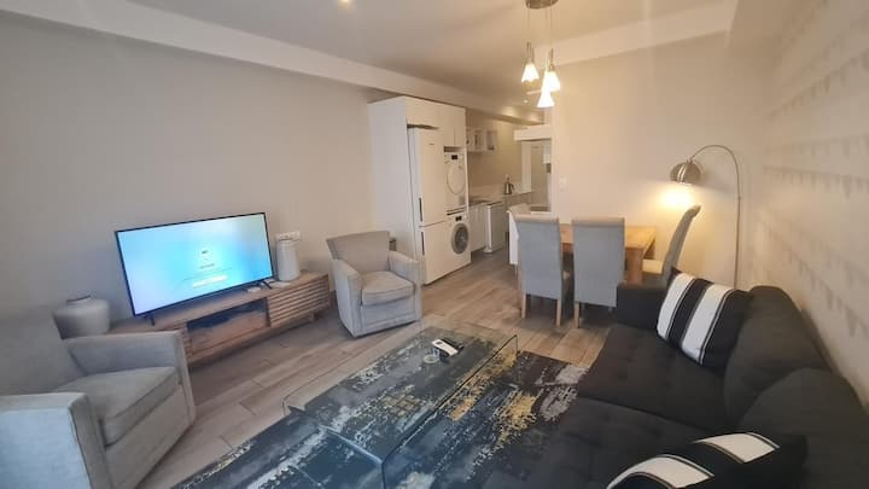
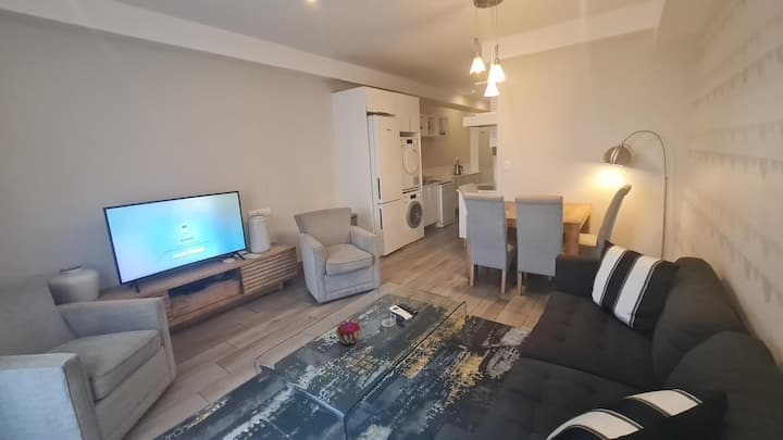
+ decorative bowl (348, 335)
